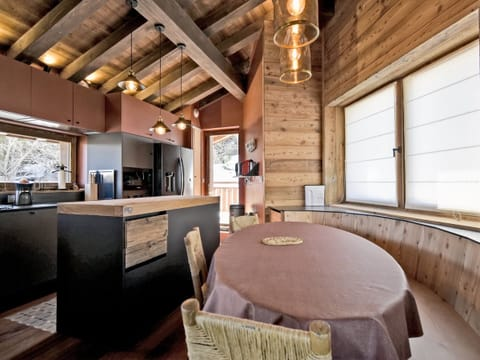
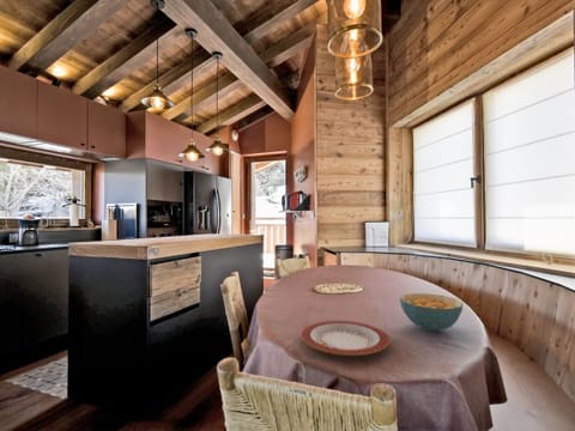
+ cereal bowl (430, 314)
+ plate (344, 338)
